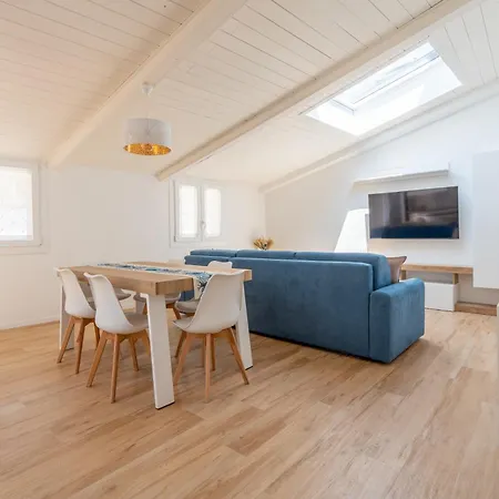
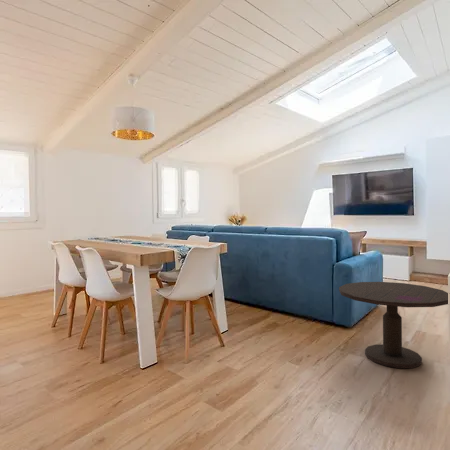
+ side table (392, 324)
